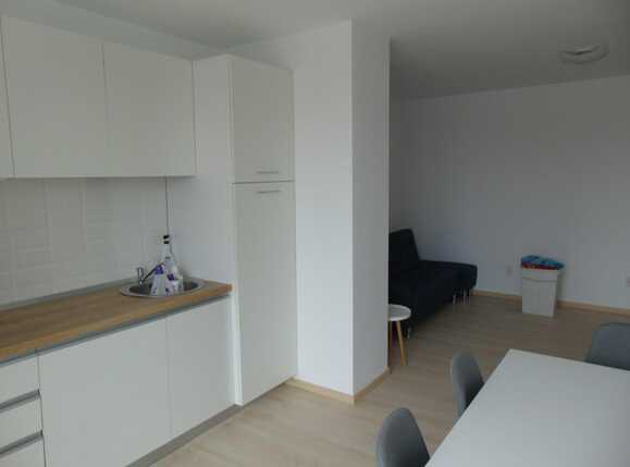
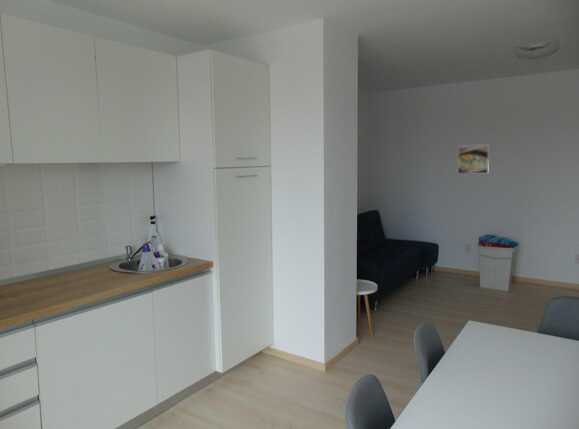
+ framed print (473, 159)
